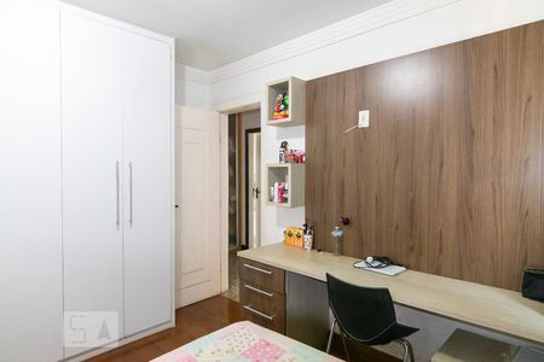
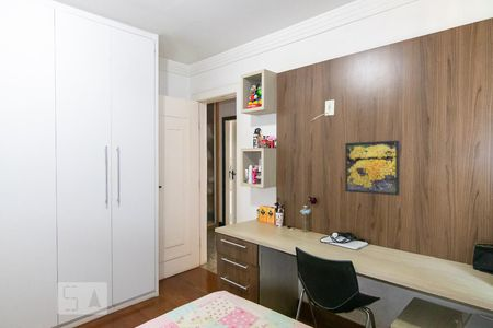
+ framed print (370, 167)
